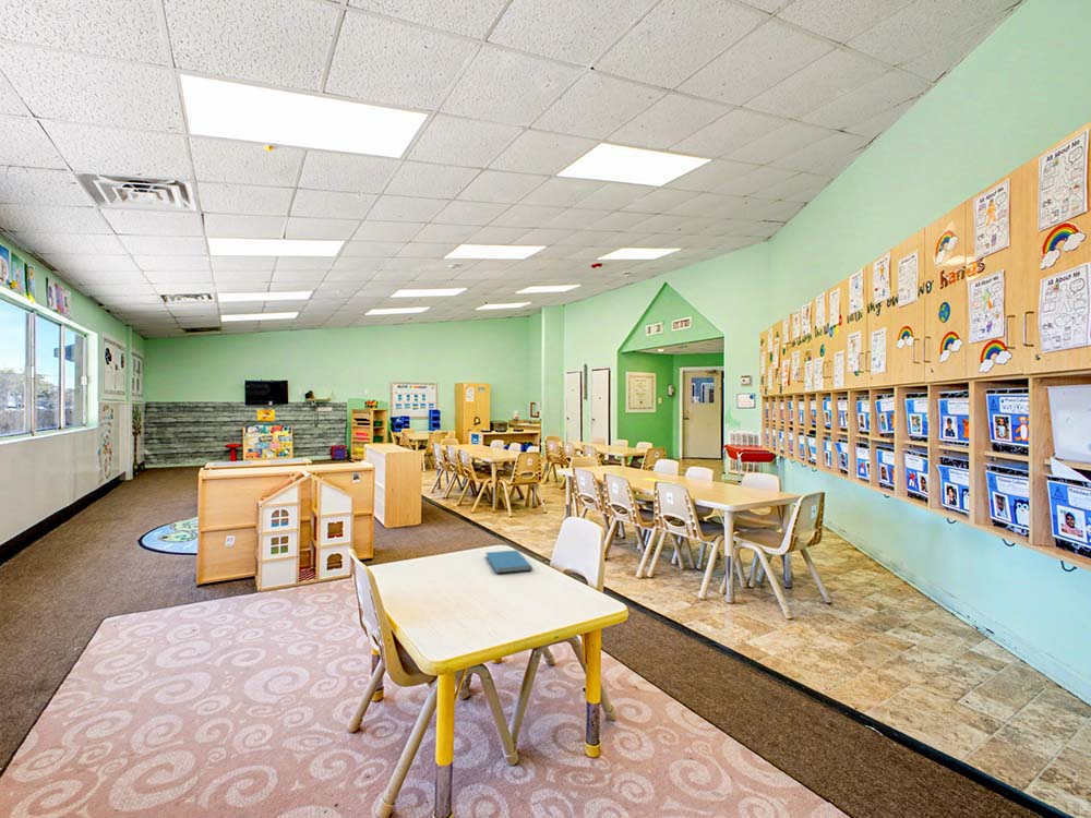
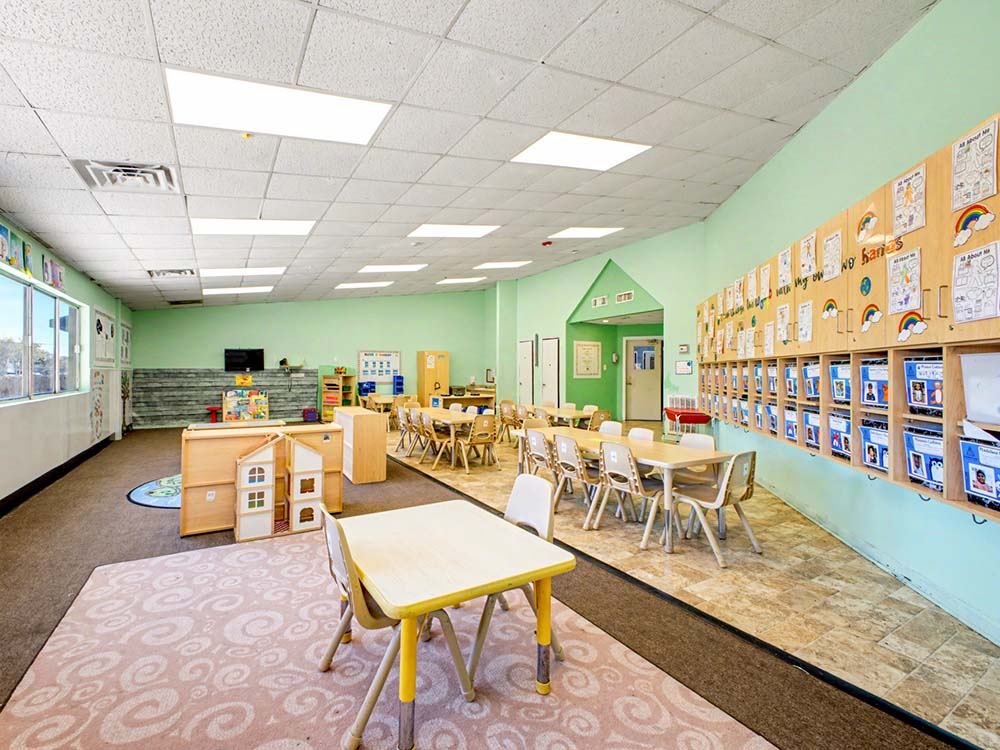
- book (507, 561)
